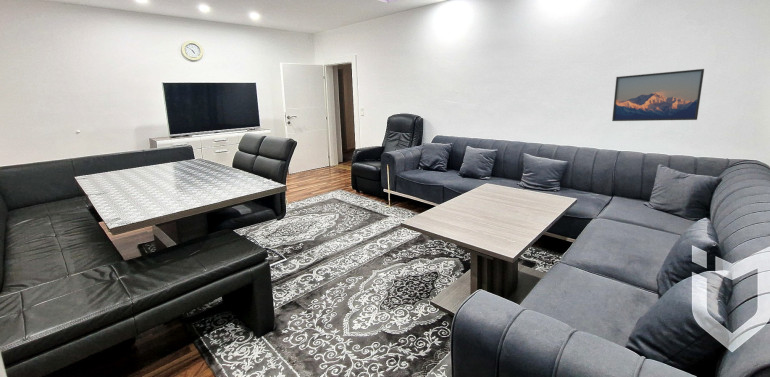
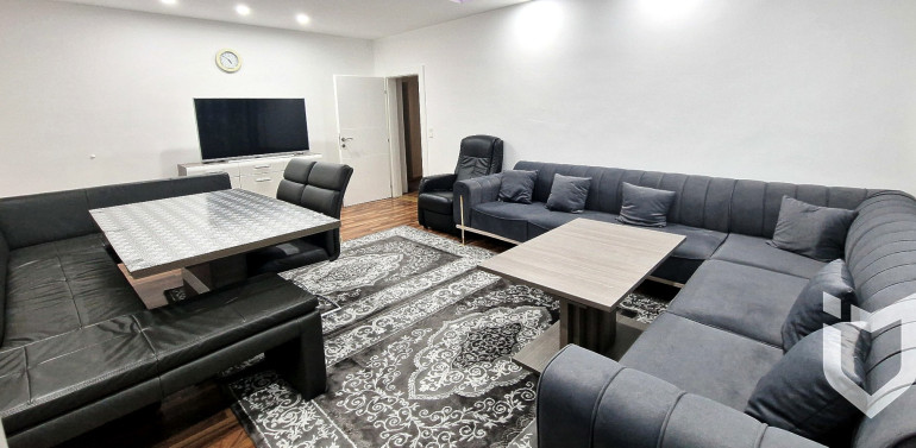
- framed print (654, 97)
